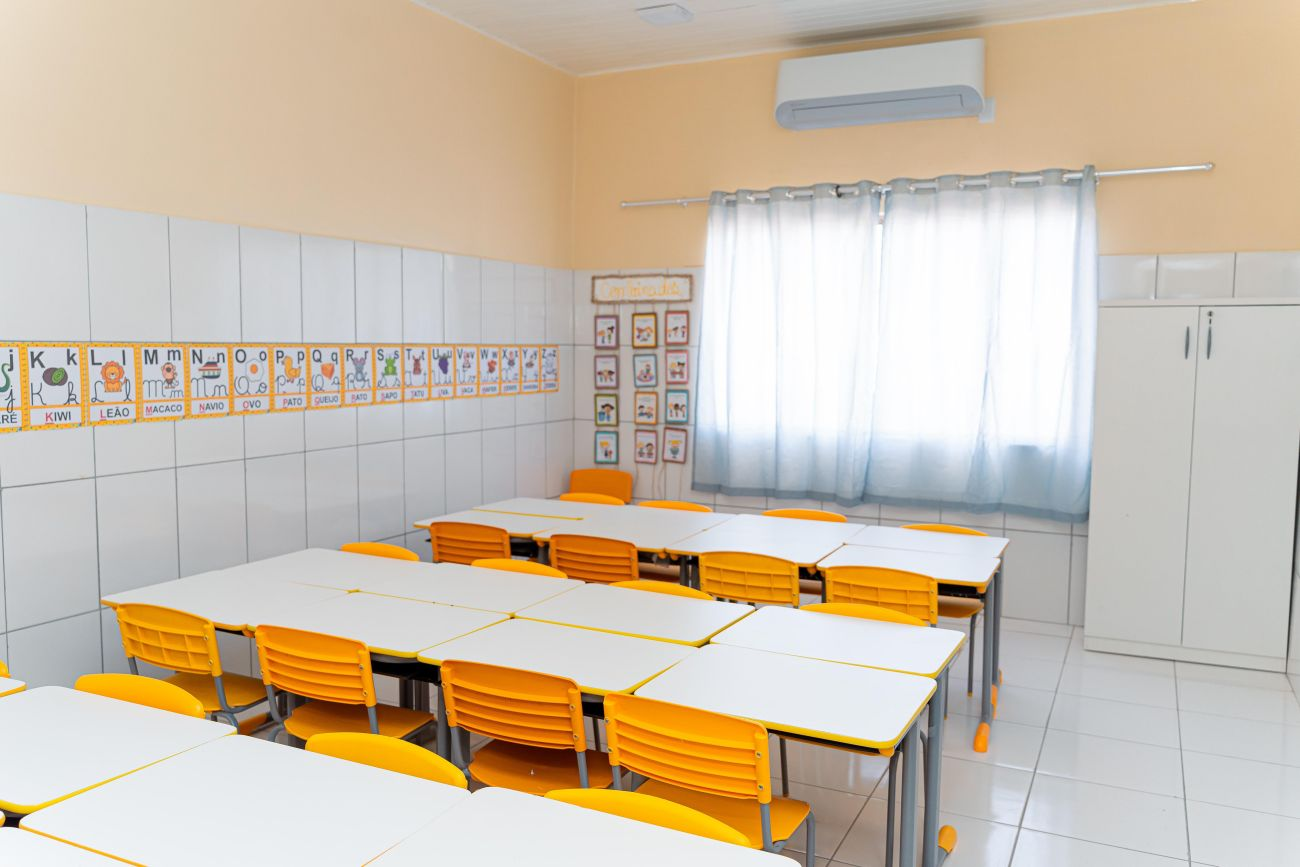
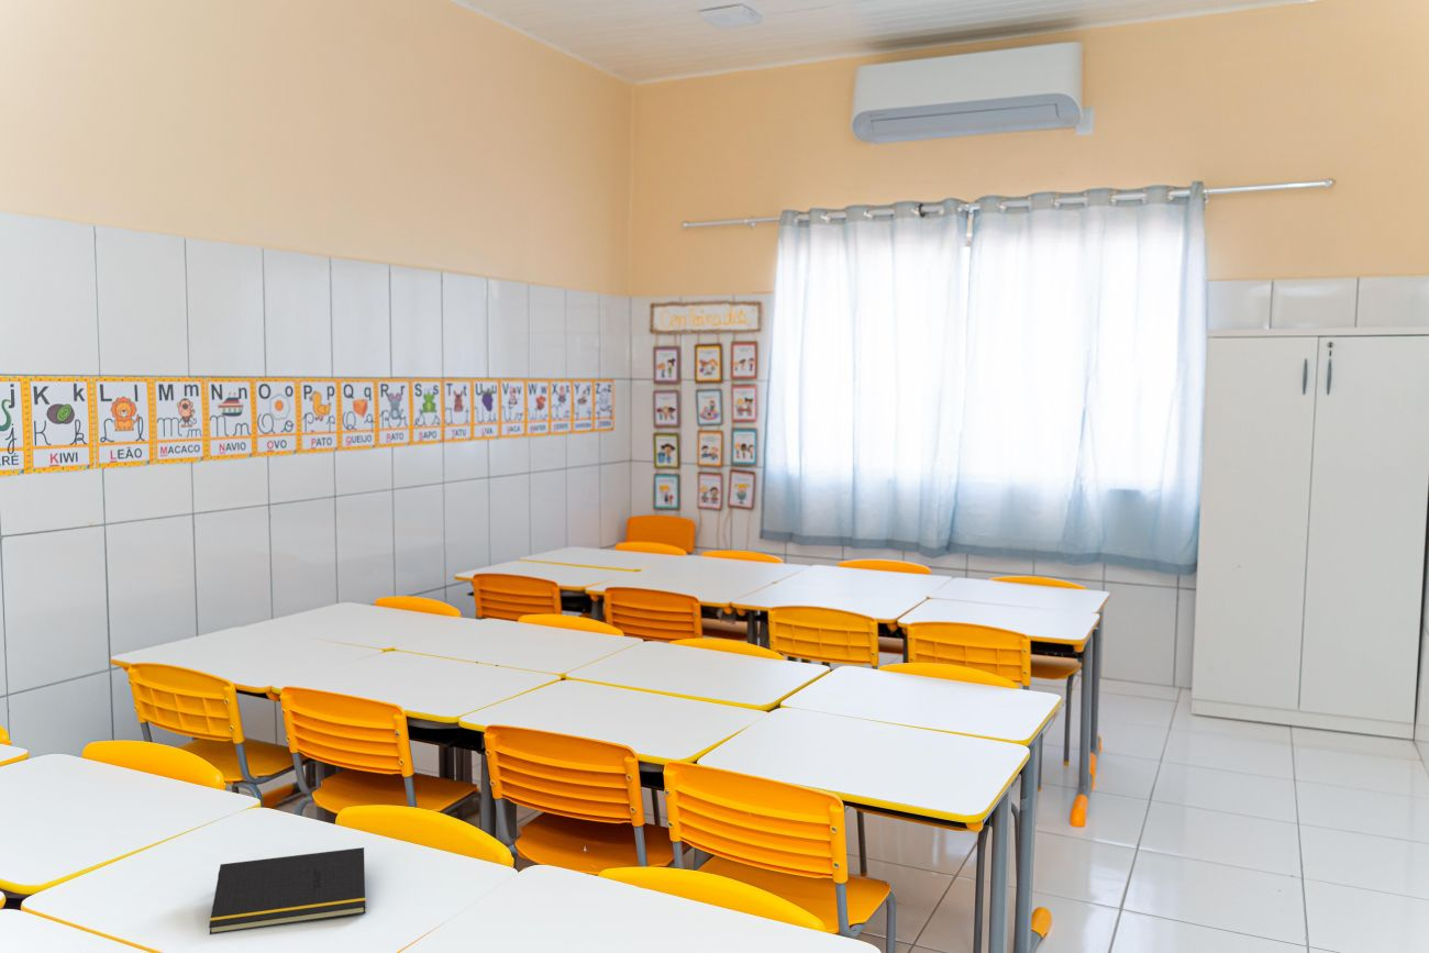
+ notepad (291, 888)
